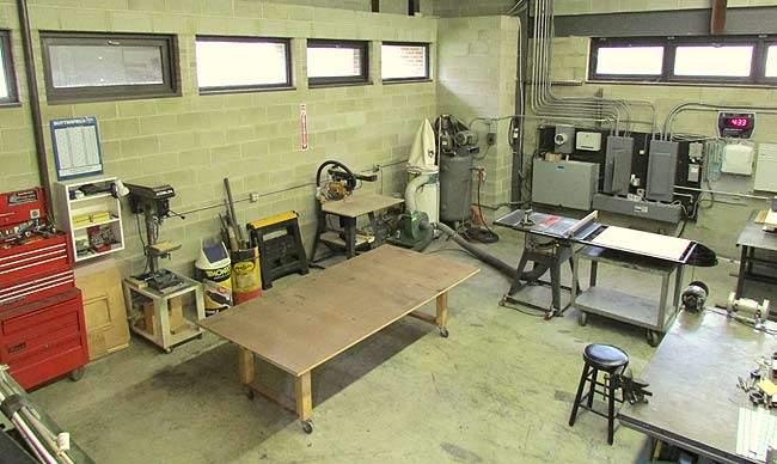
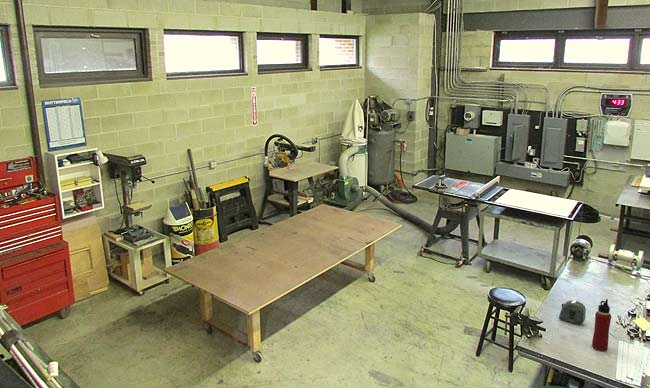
+ water bottle (602, 324)
+ tape measure (572, 311)
